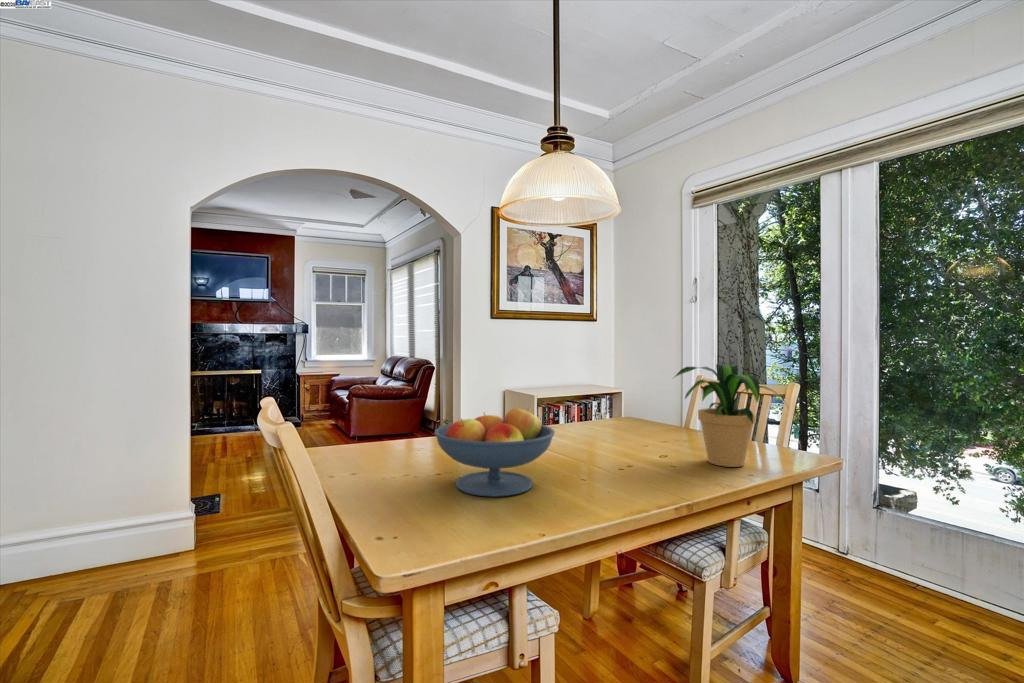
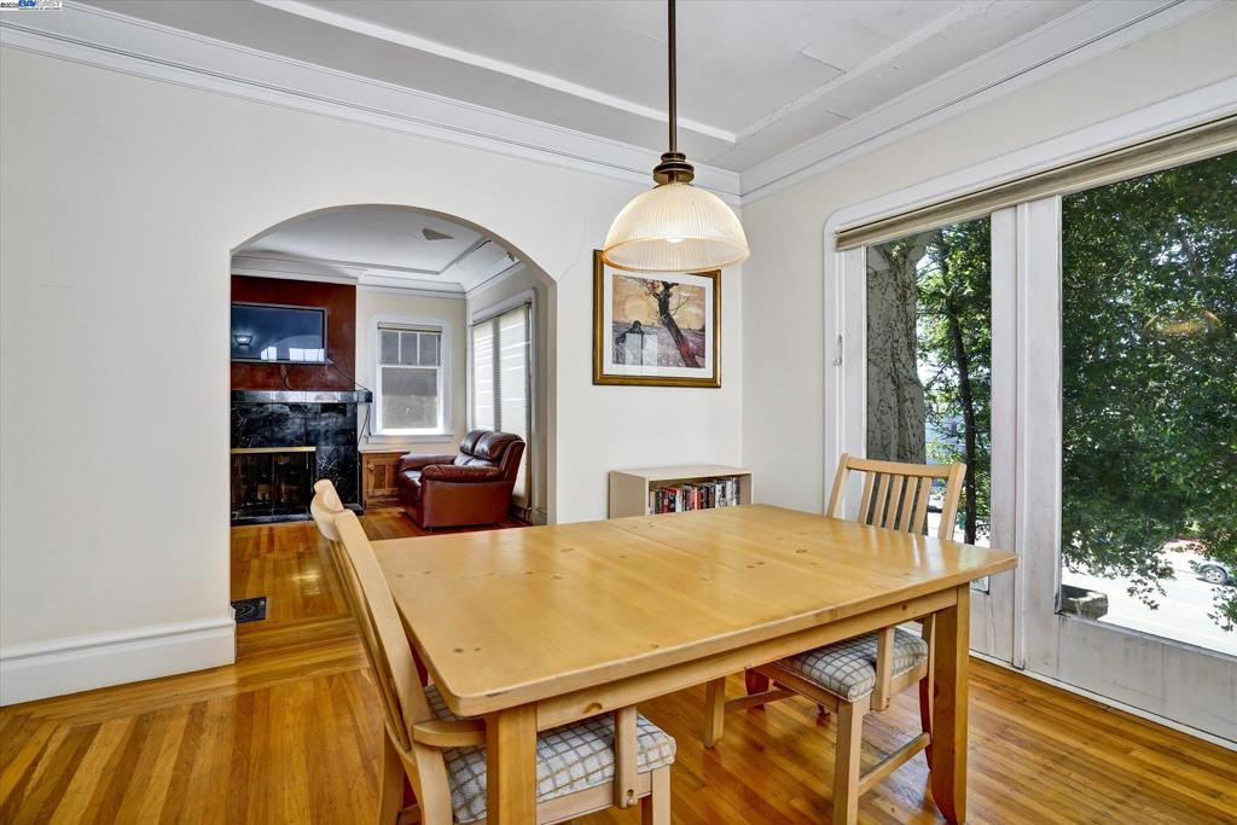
- potted plant (726, 414)
- fruit bowl (494, 447)
